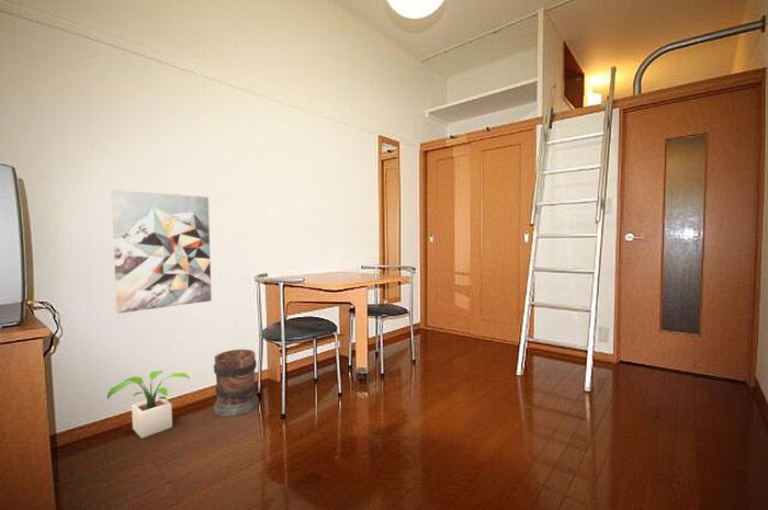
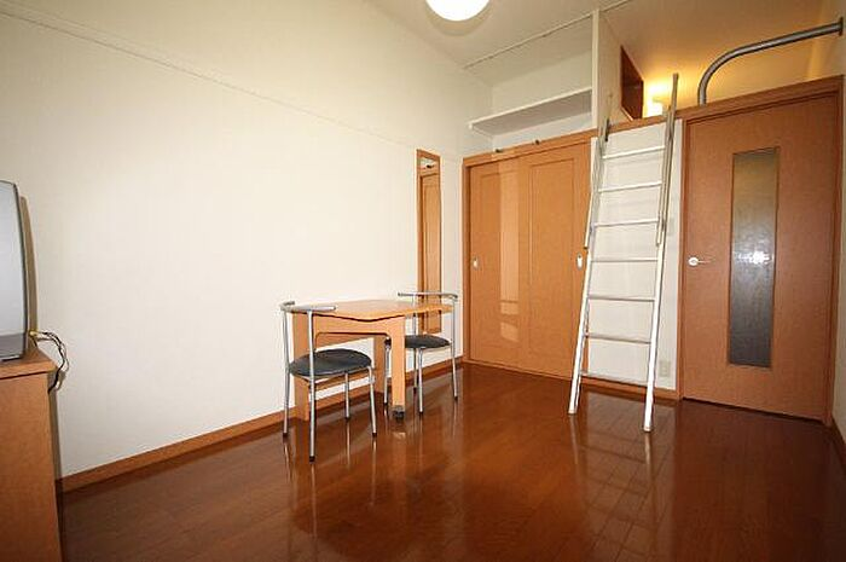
- potted plant (146, 401)
- wall art (166, 250)
- wooden barrel (233, 378)
